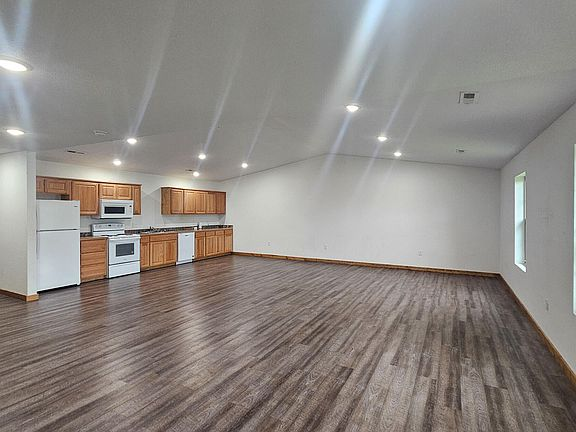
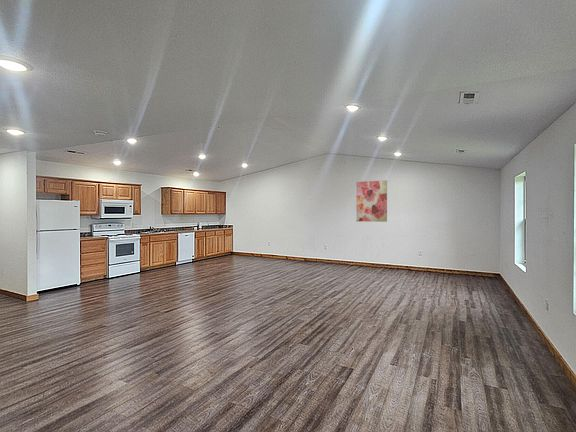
+ wall art (371, 201)
